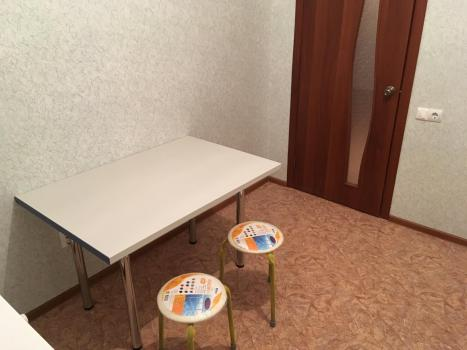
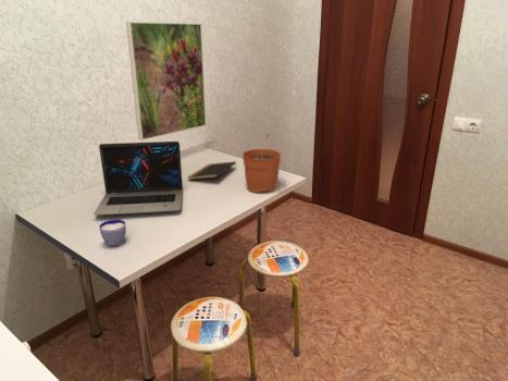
+ notepad (212, 170)
+ laptop (138, 177)
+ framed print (171, 79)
+ cup (111, 232)
+ plant pot (261, 162)
